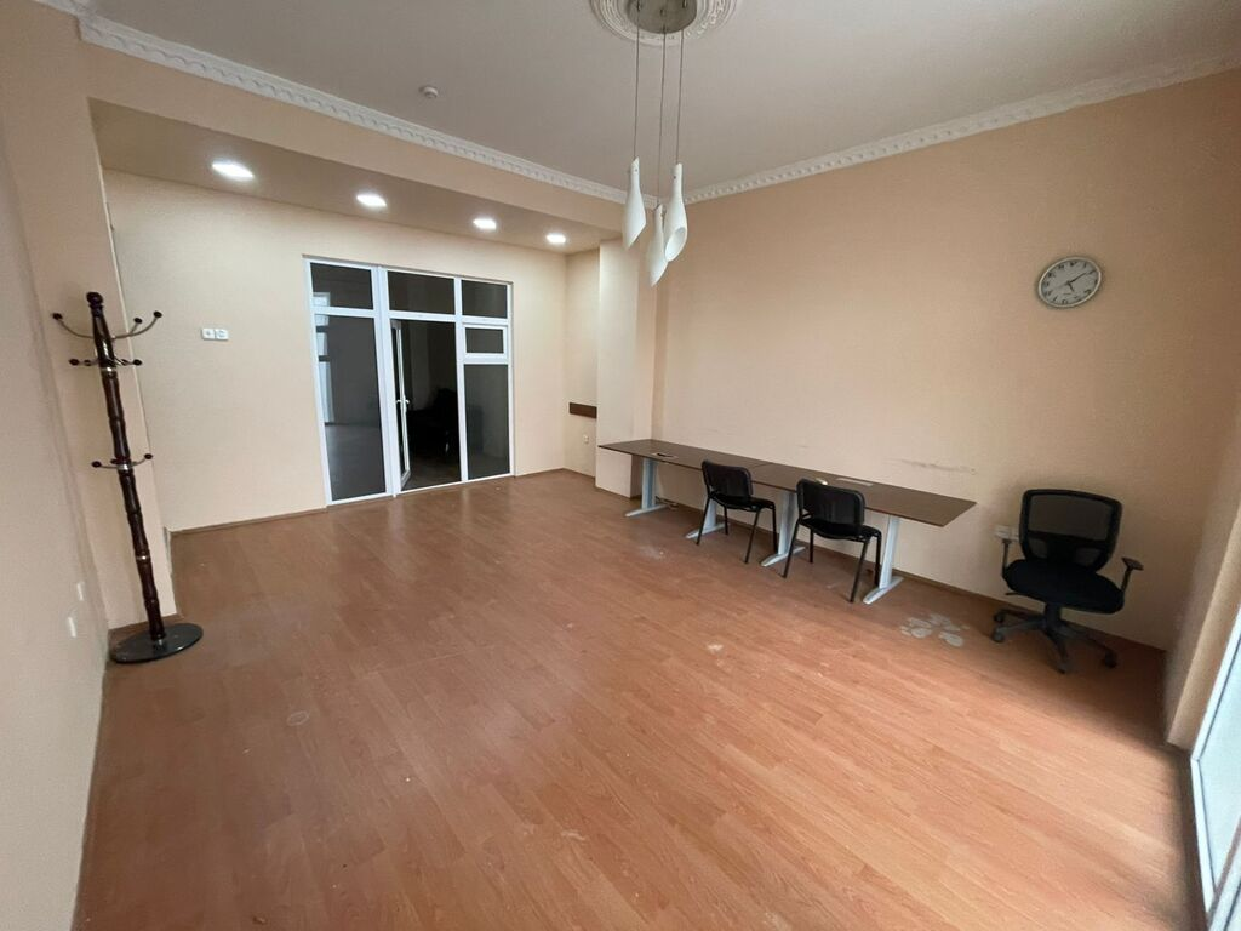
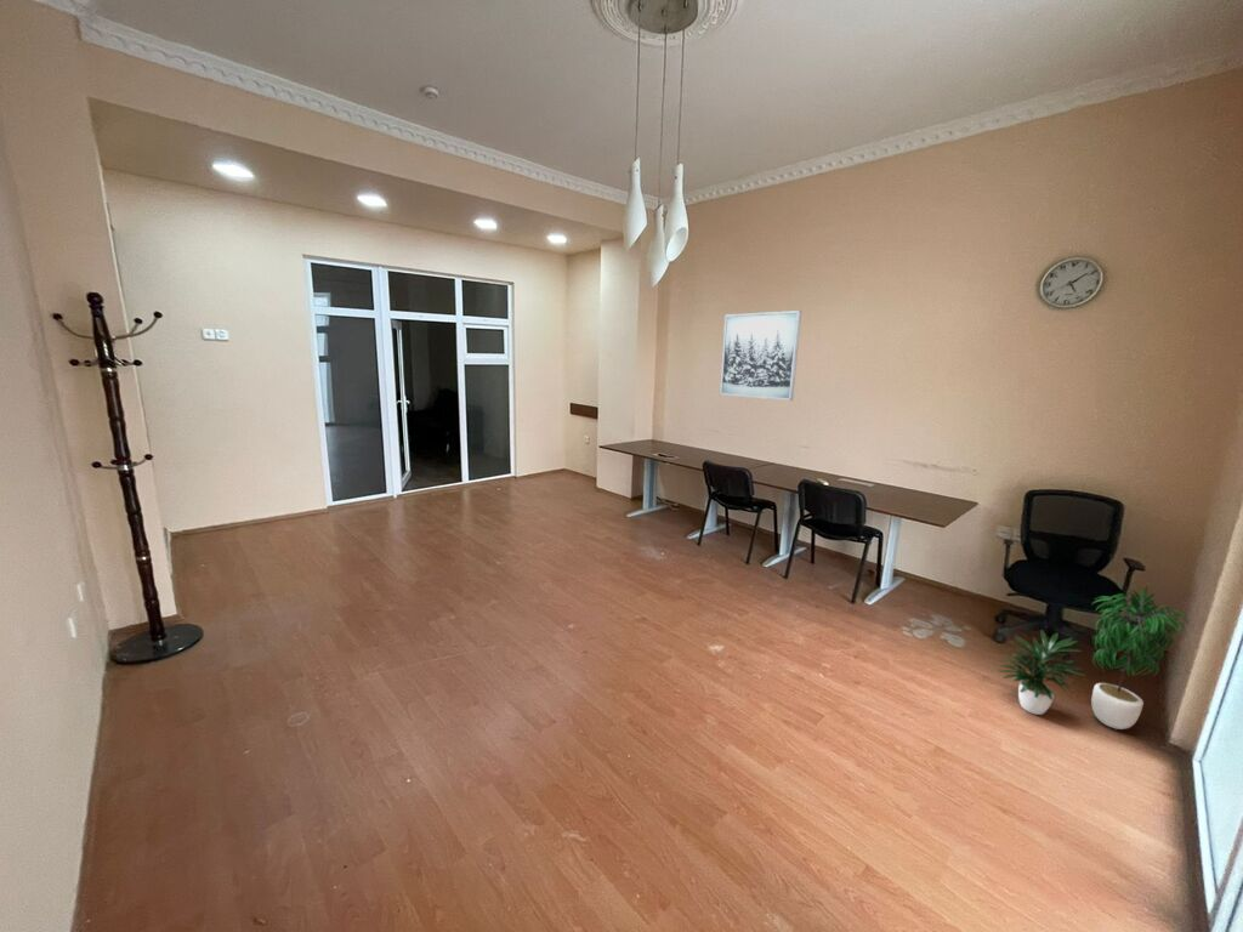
+ potted plant (1080, 650)
+ wall art (757, 356)
